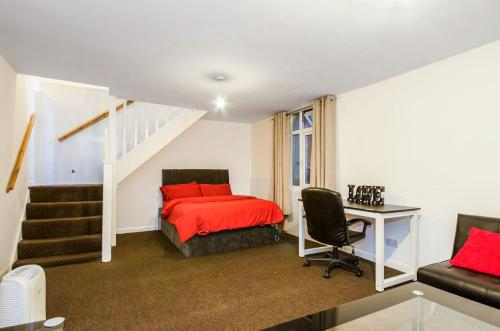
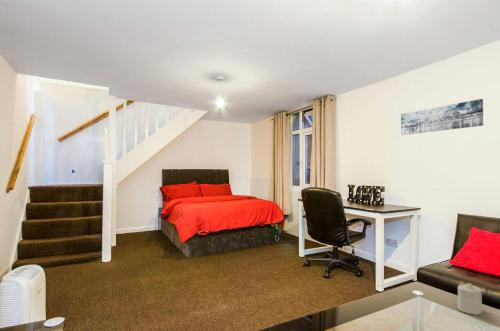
+ candle (469, 296)
+ wall art (437, 119)
